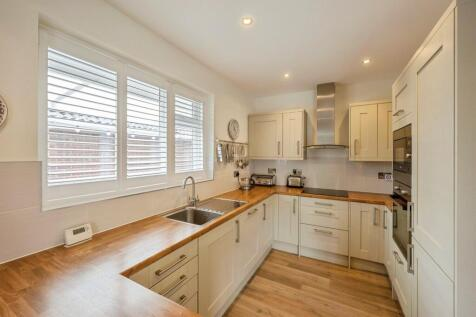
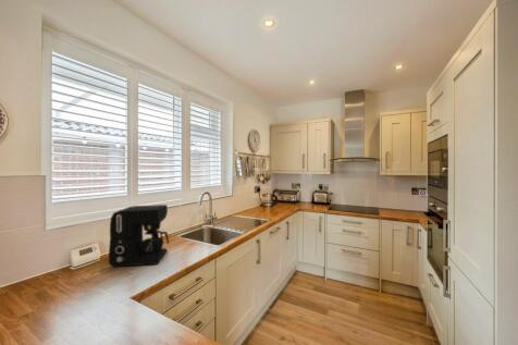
+ coffee maker (144, 233)
